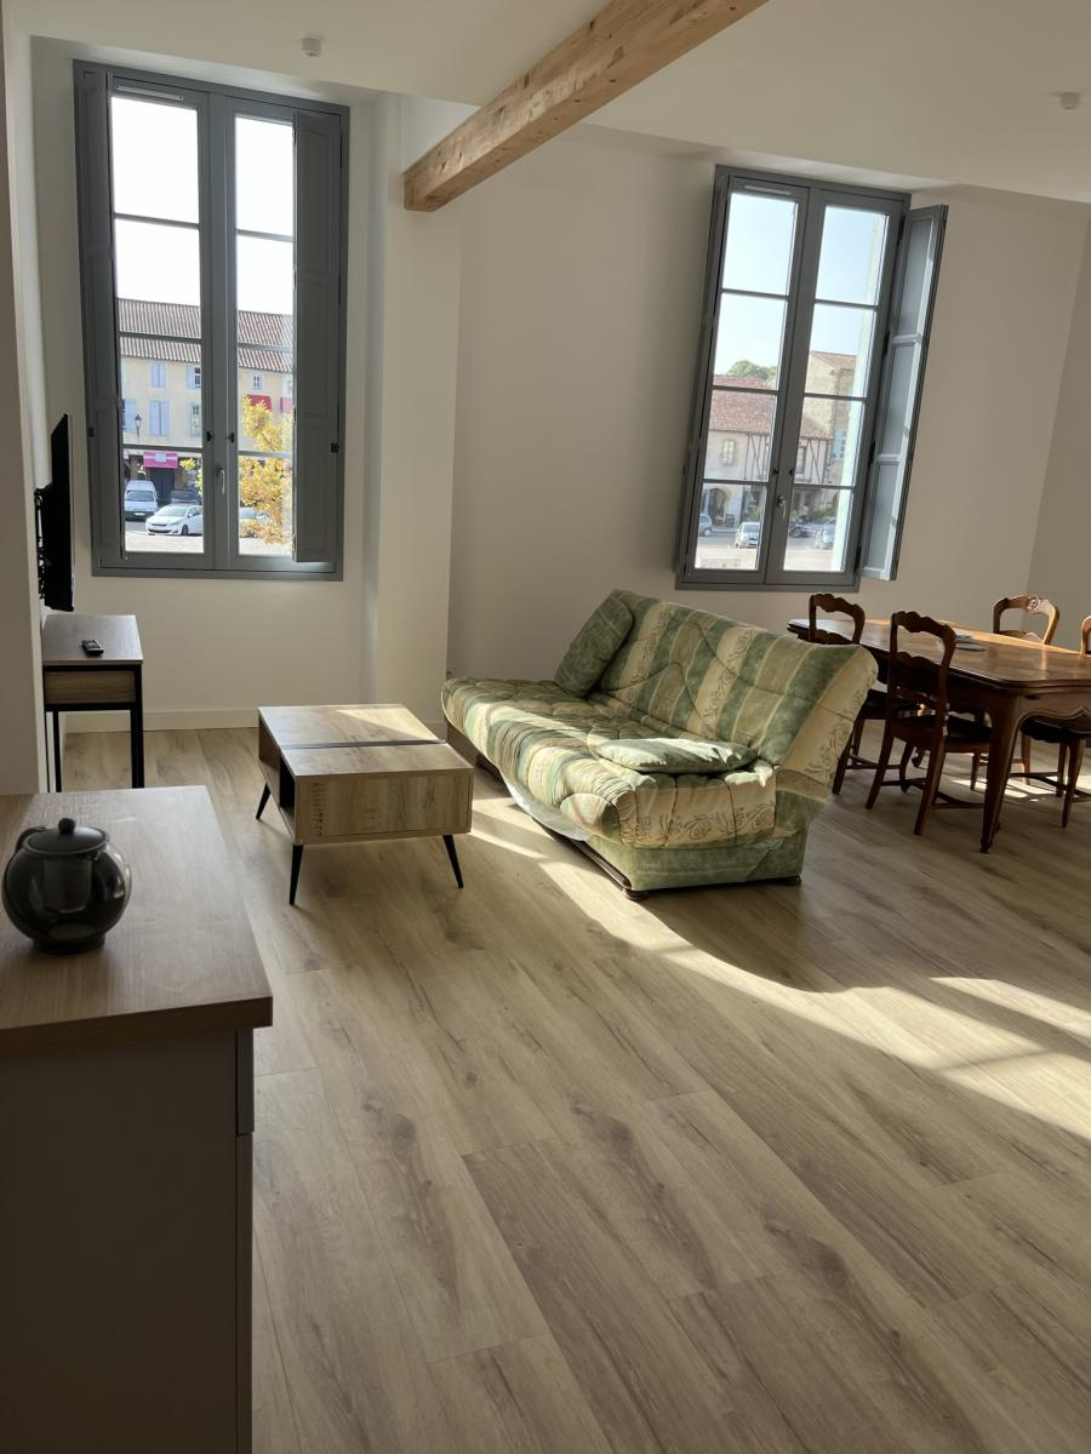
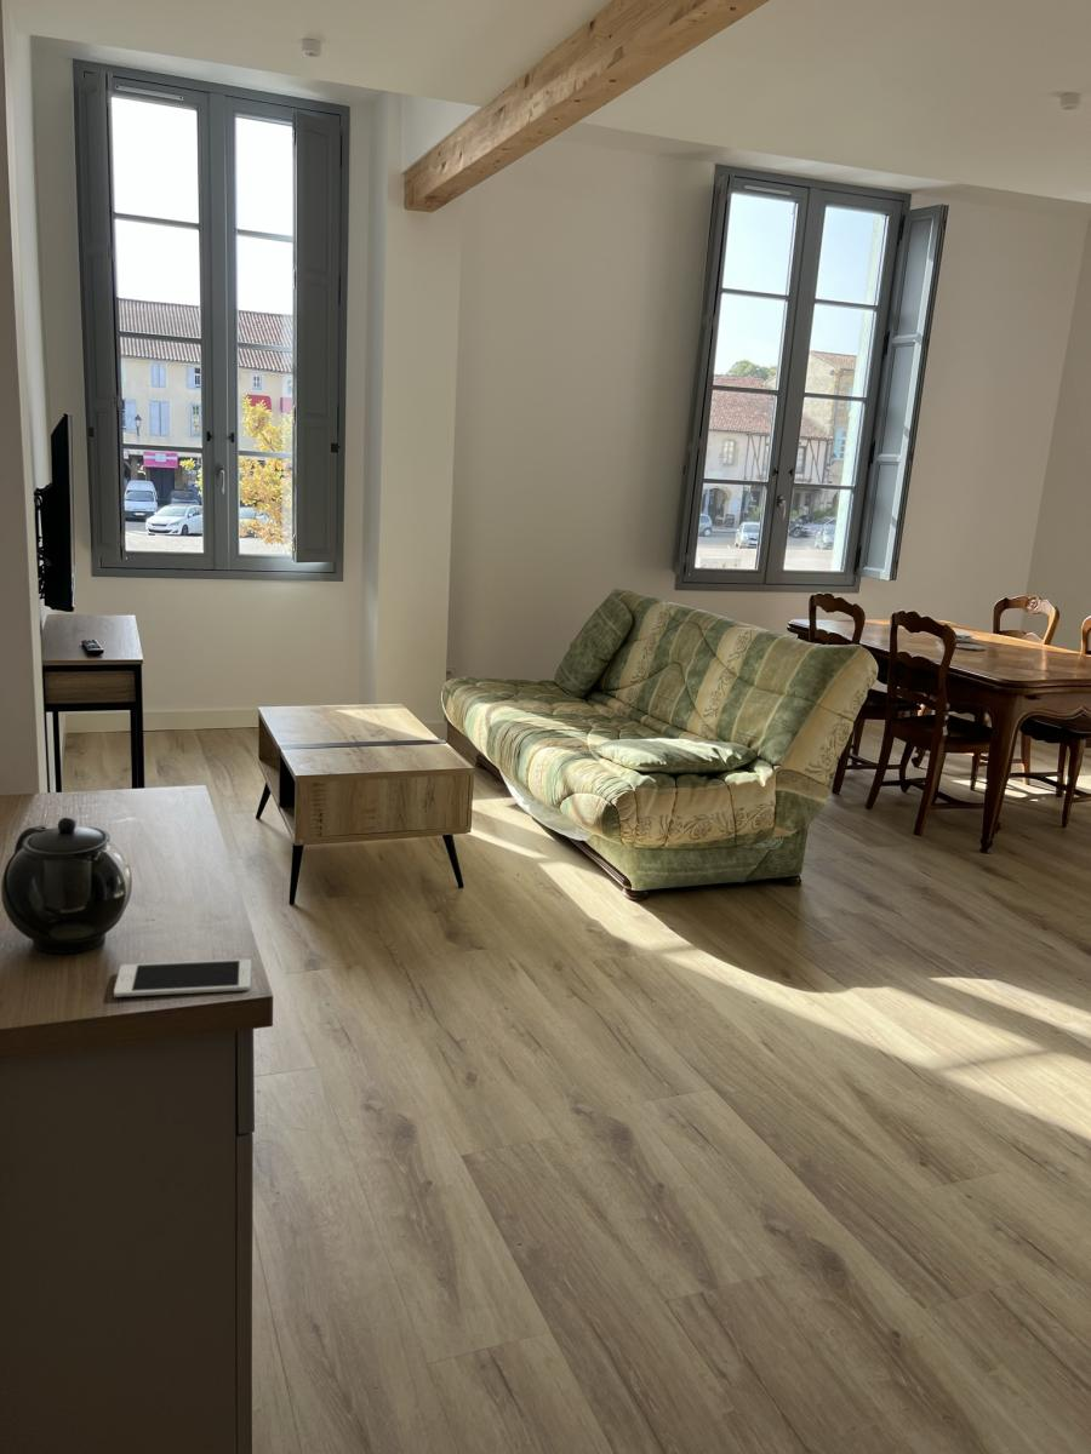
+ cell phone (184, 977)
